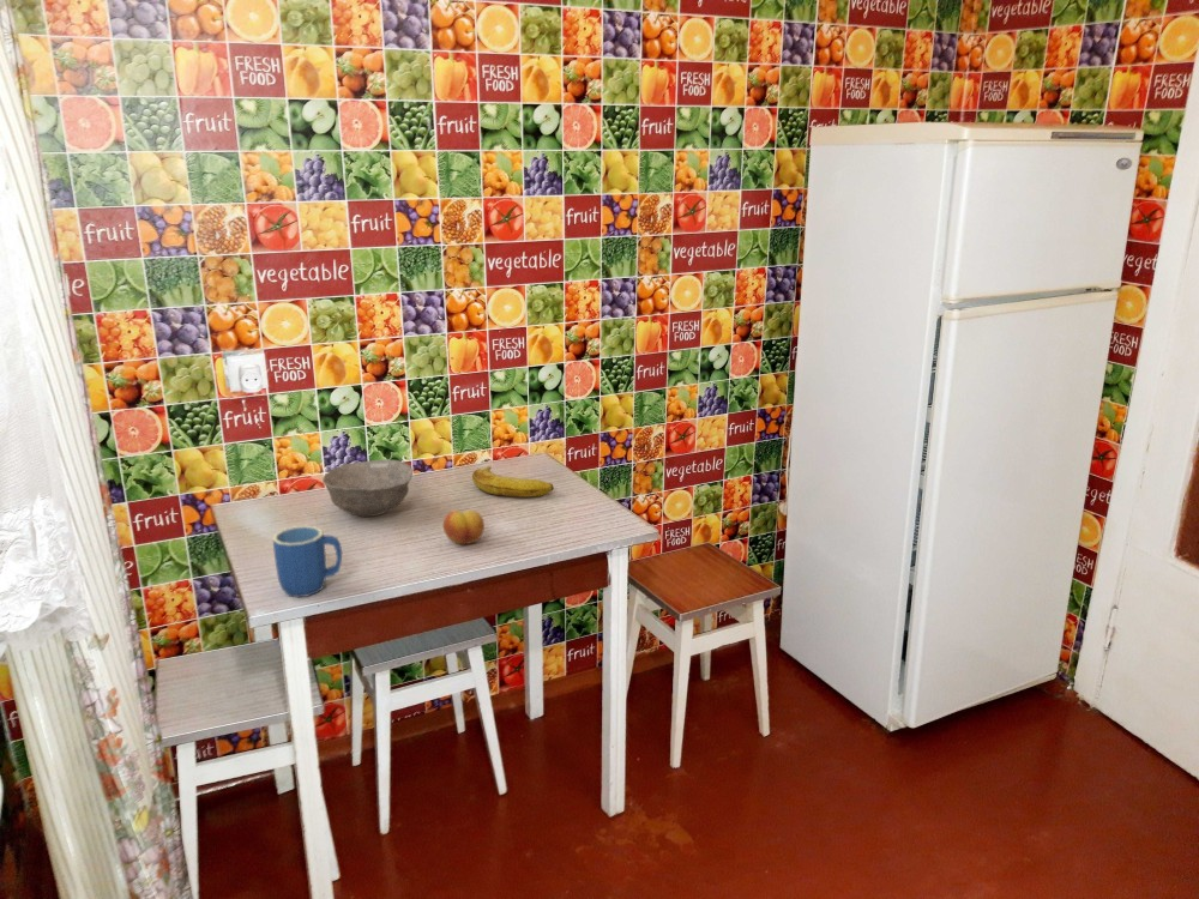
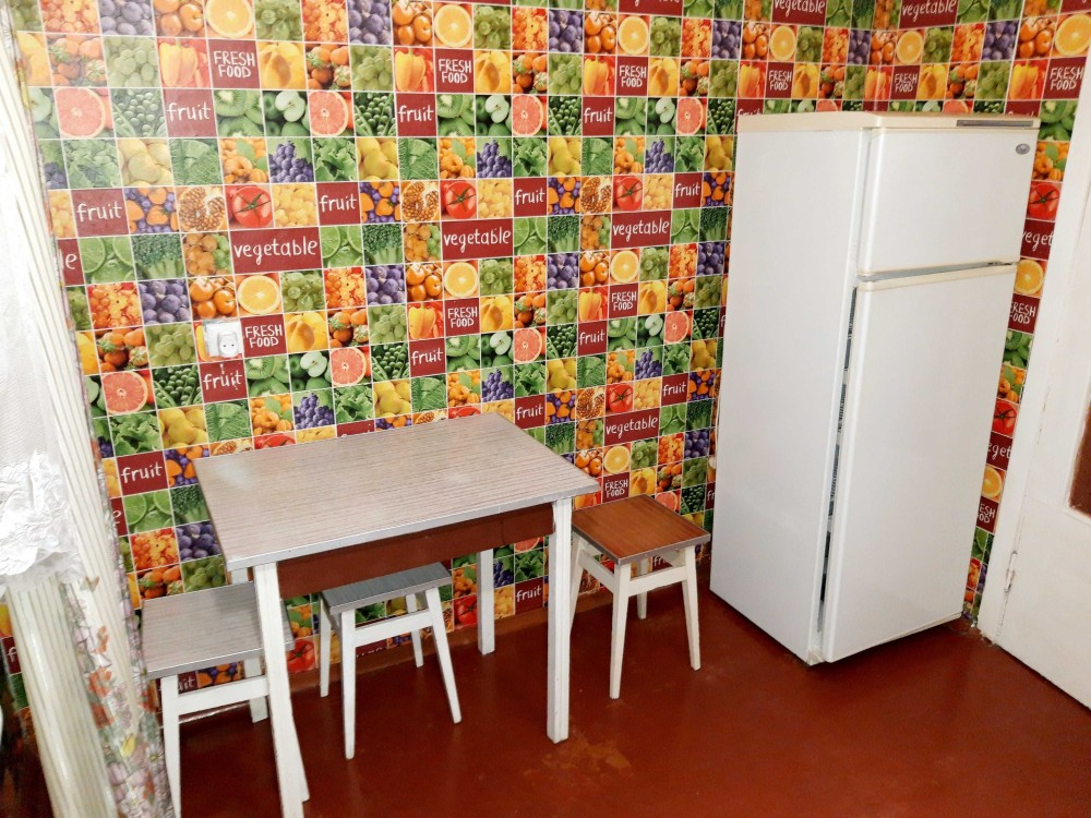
- bowl (369, 493)
- banana (508, 479)
- fruit (463, 526)
- mug (307, 561)
